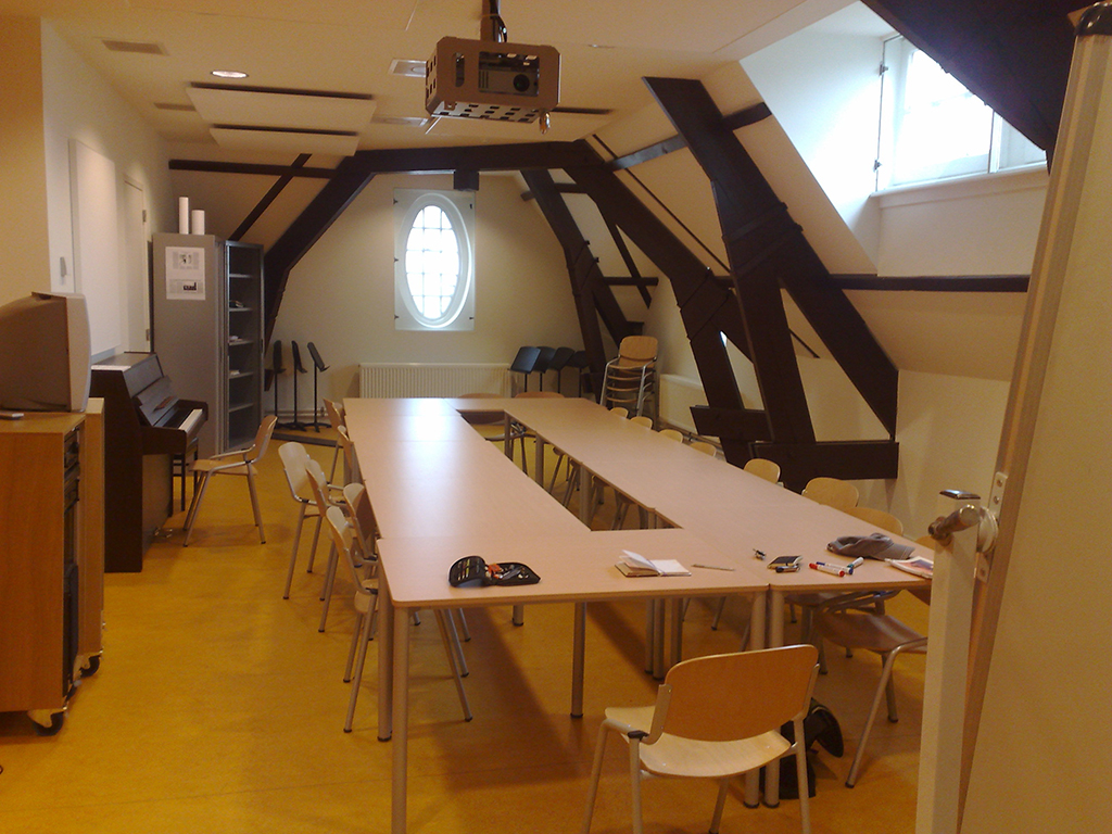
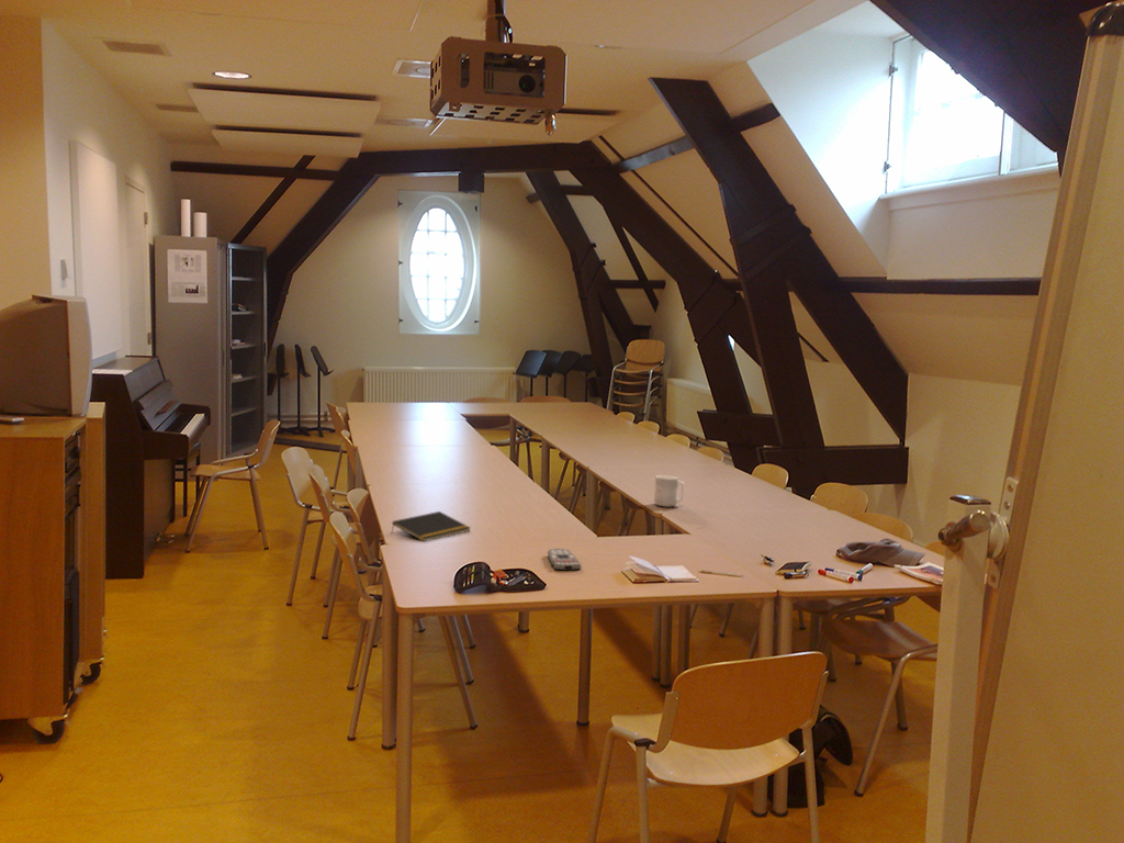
+ remote control (562, 559)
+ notepad (431, 526)
+ mug (668, 491)
